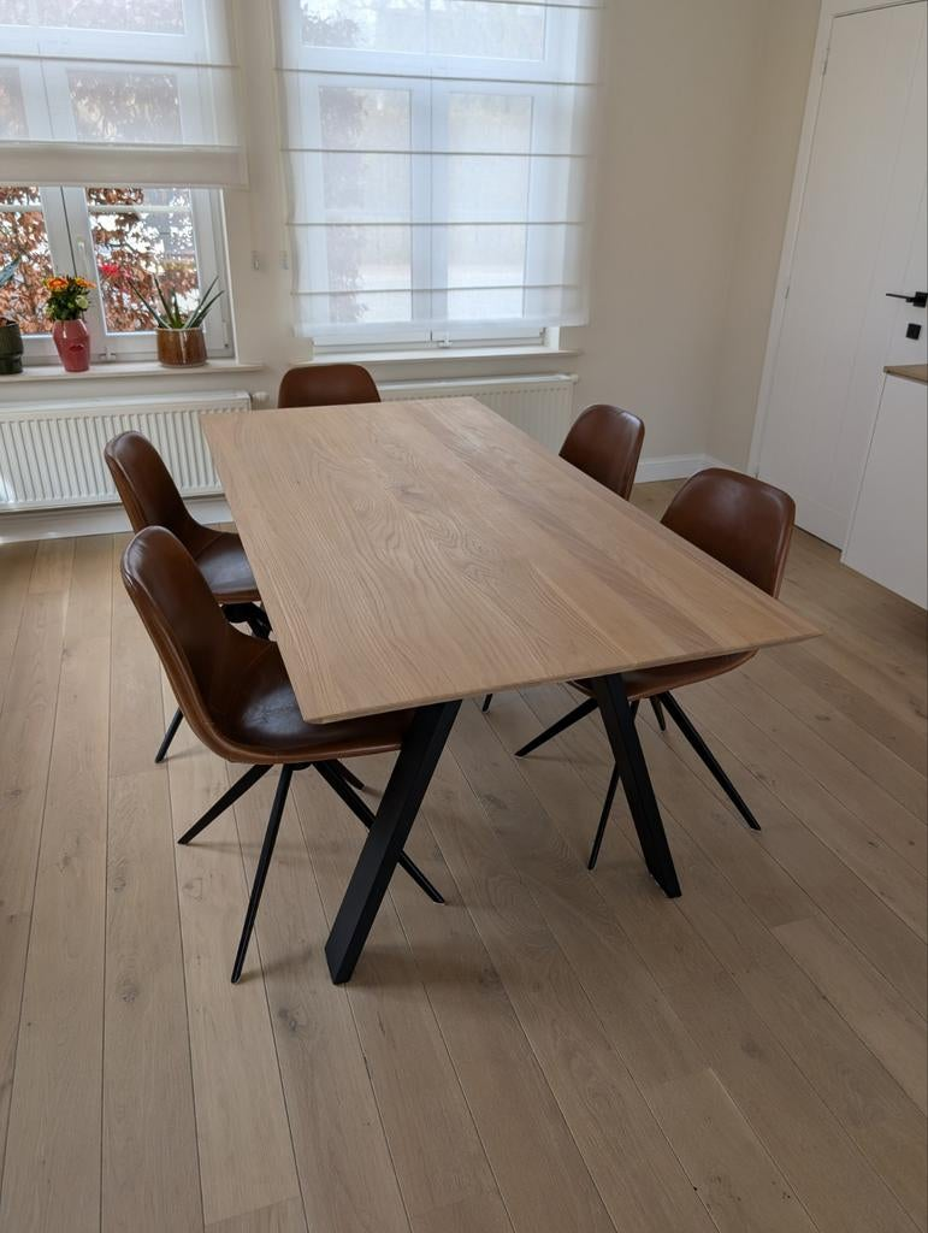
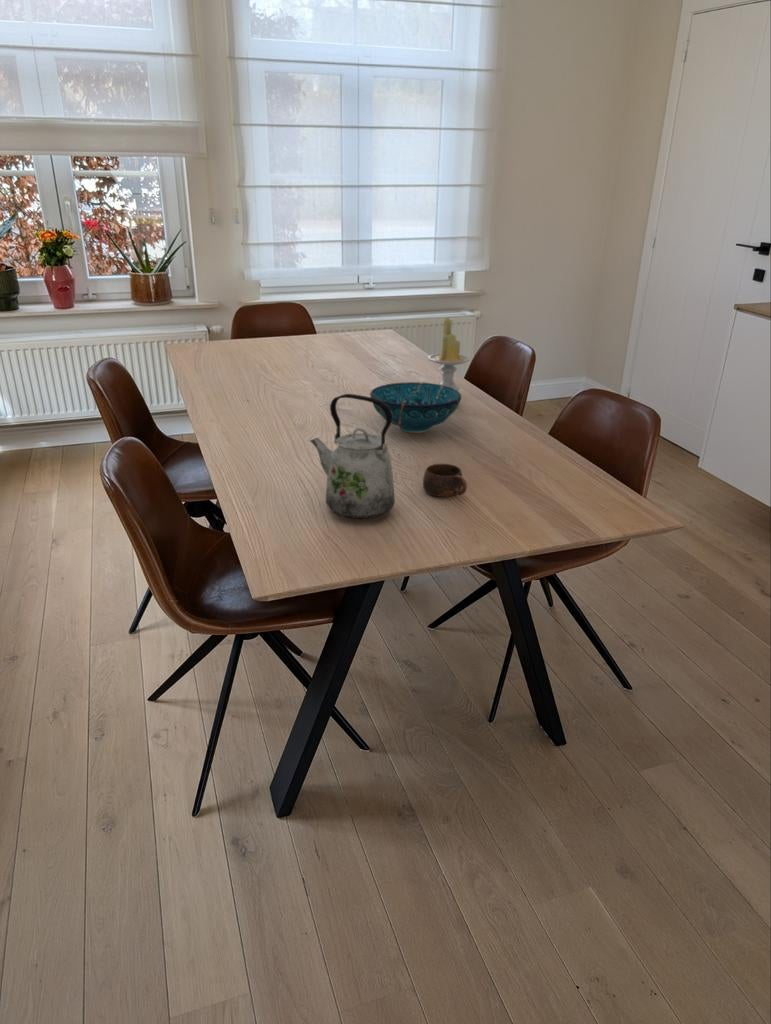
+ candle (448, 361)
+ kettle (349, 452)
+ decorative bowl (415, 410)
+ cup (446, 482)
